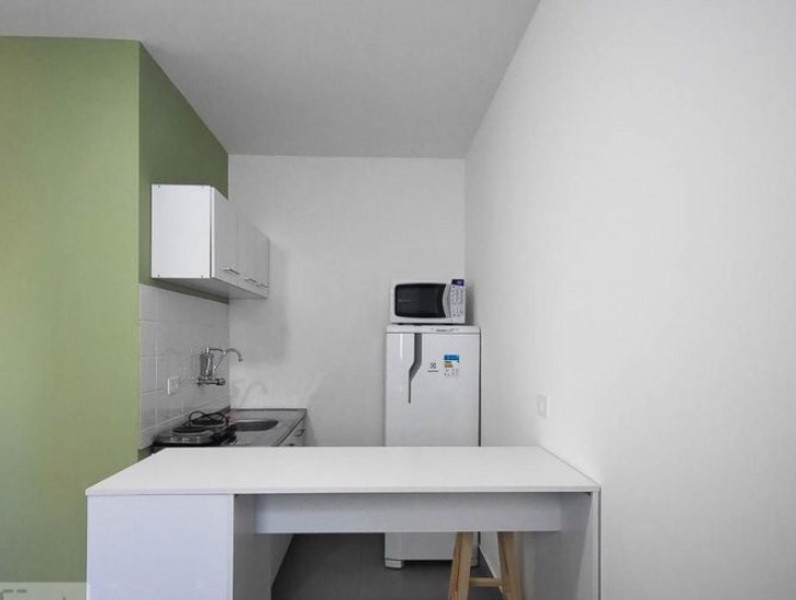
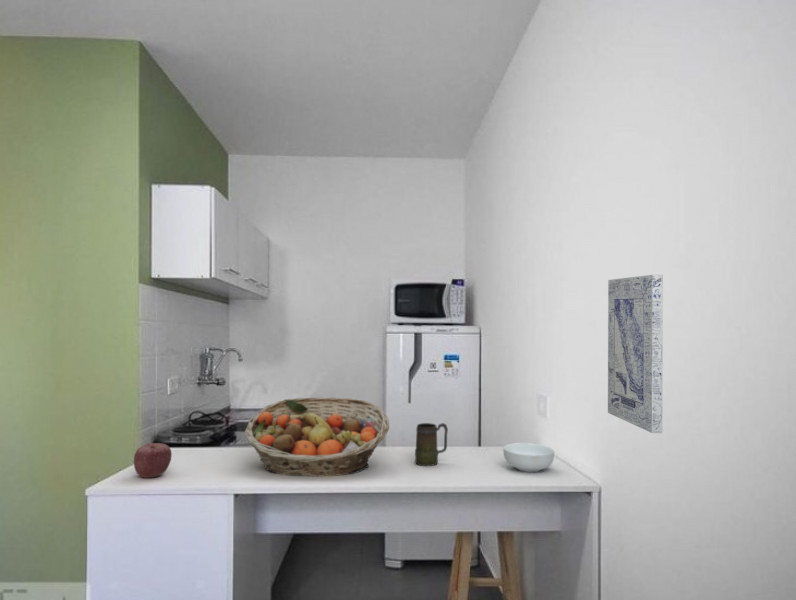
+ cereal bowl (528, 458)
+ mug (431, 443)
+ apple (152, 460)
+ fruit basket (317, 435)
+ wall art (632, 349)
